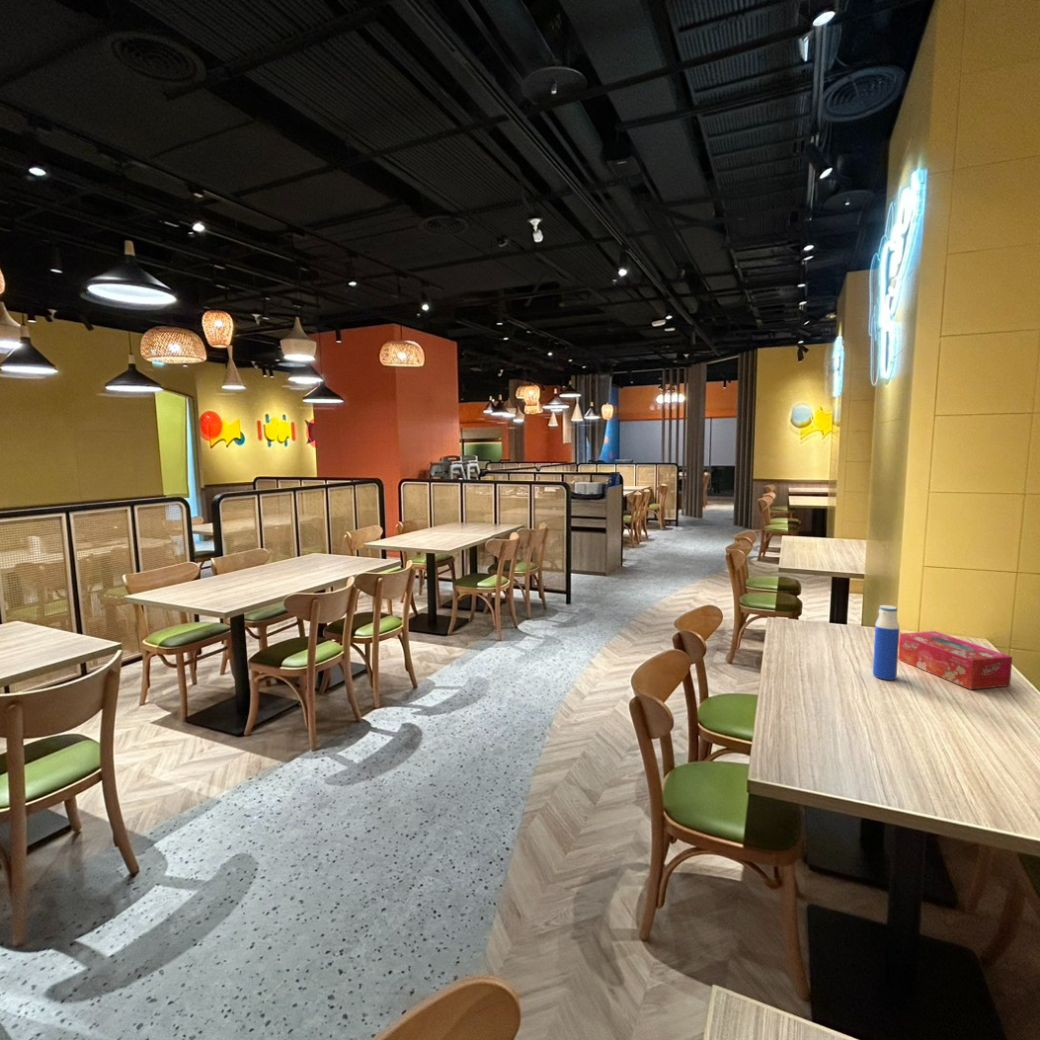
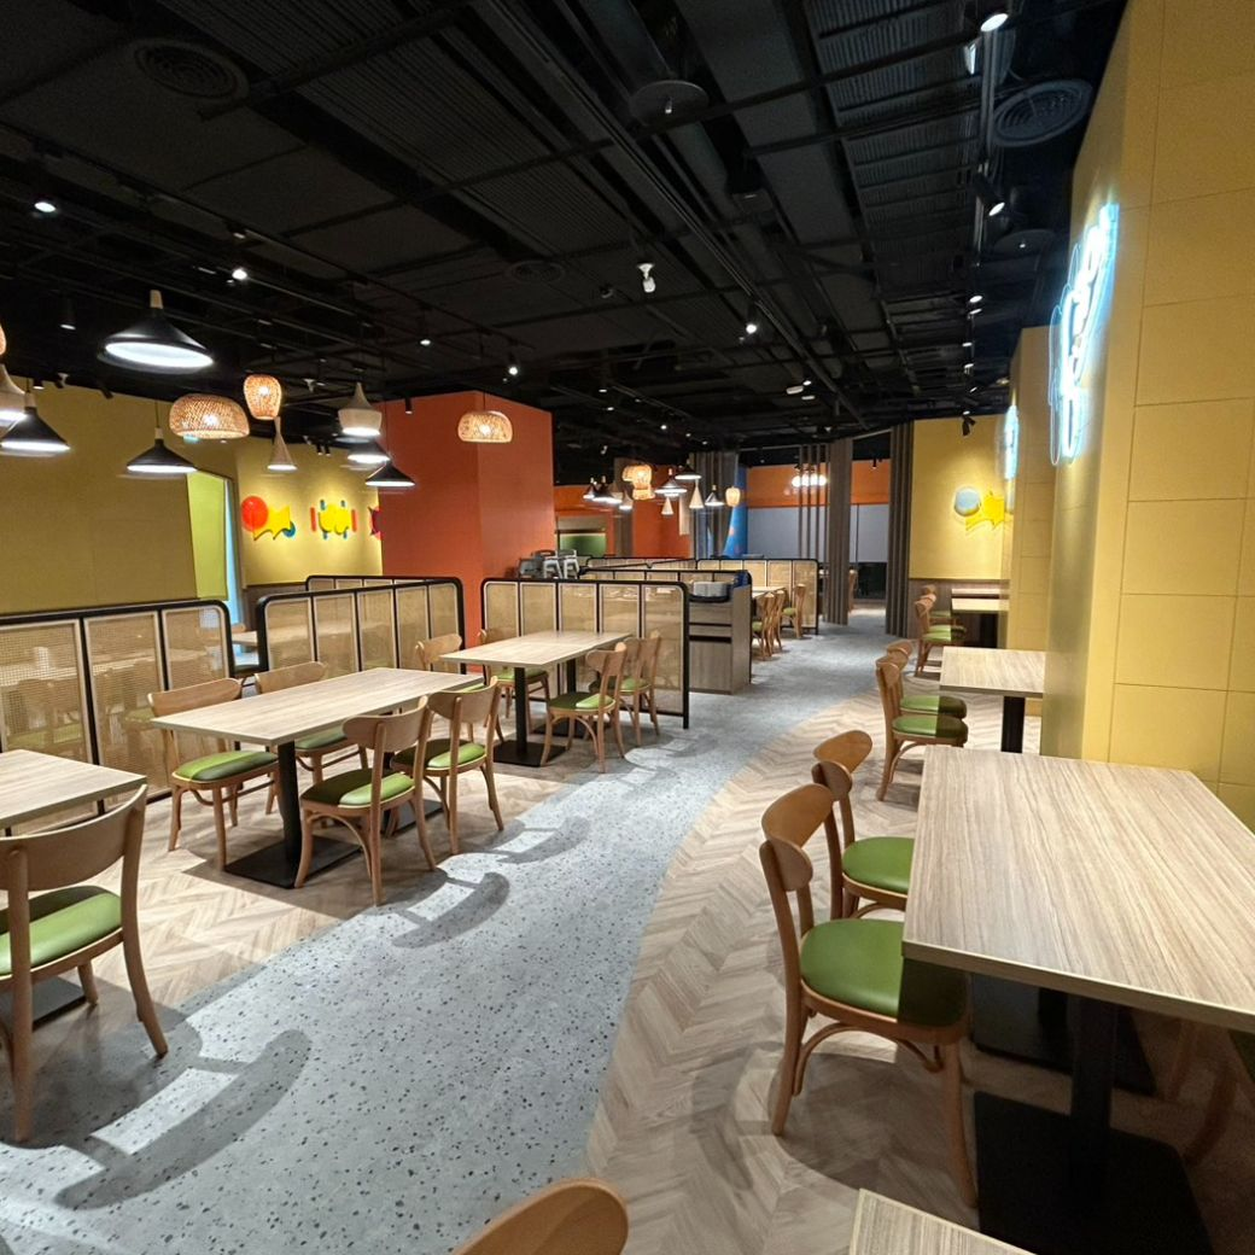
- water bottle (886, 641)
- tissue box (951, 658)
